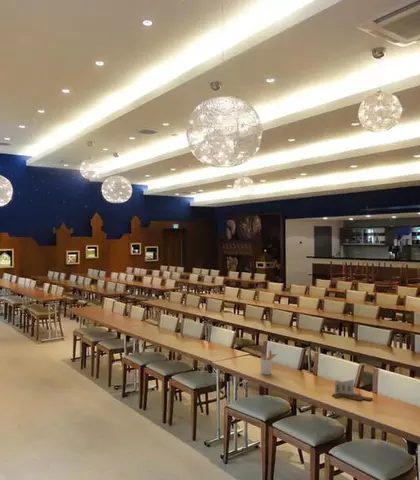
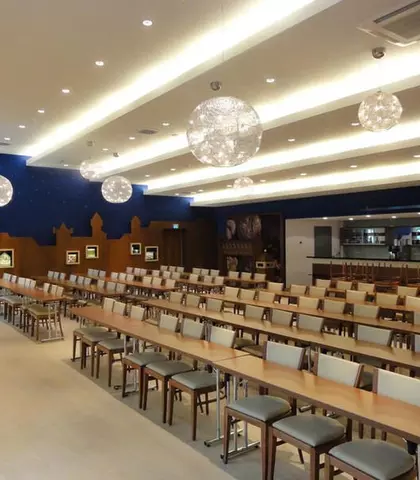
- utensil holder (268, 362)
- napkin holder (350, 388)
